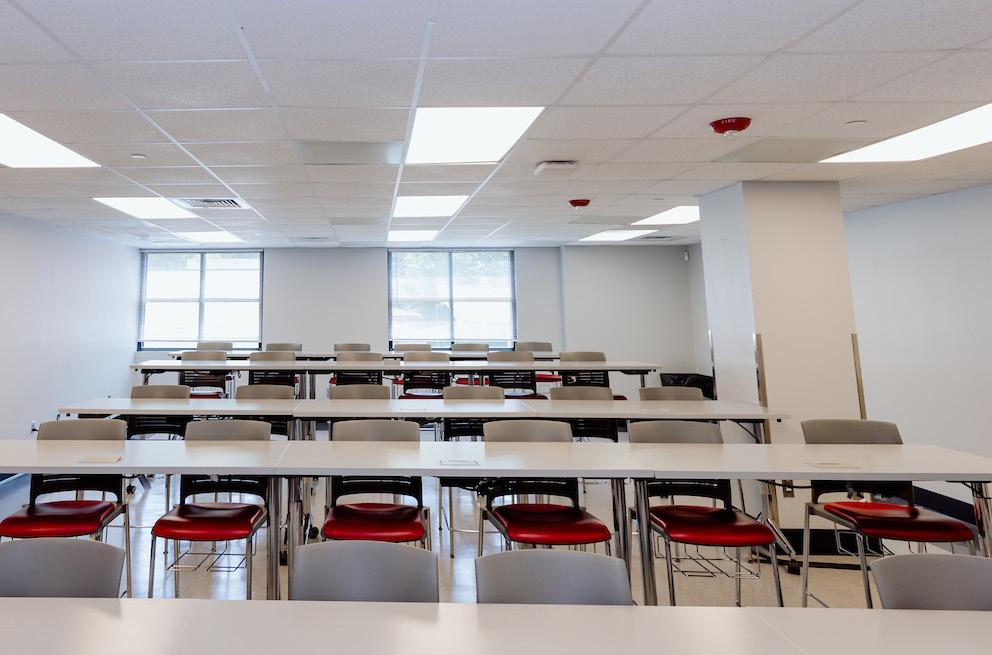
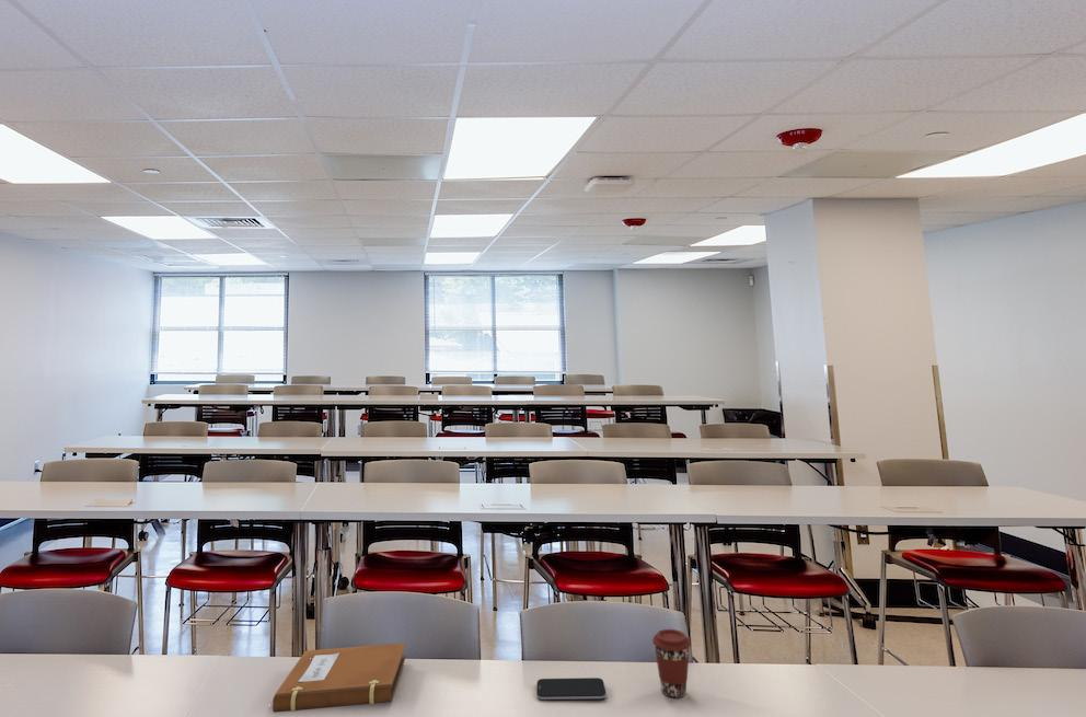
+ coffee cup (672, 662)
+ smartphone (570, 689)
+ notebook (342, 675)
